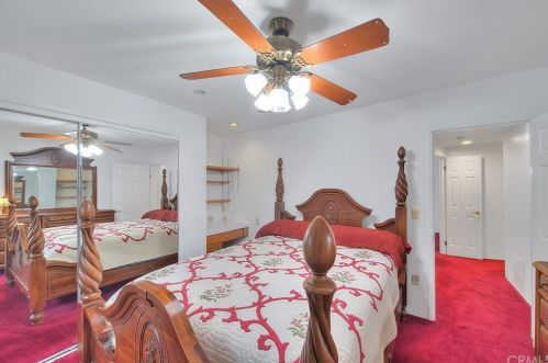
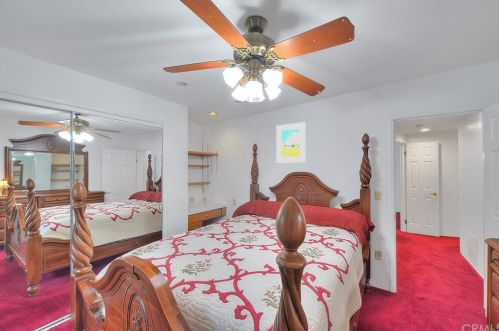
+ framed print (290, 143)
